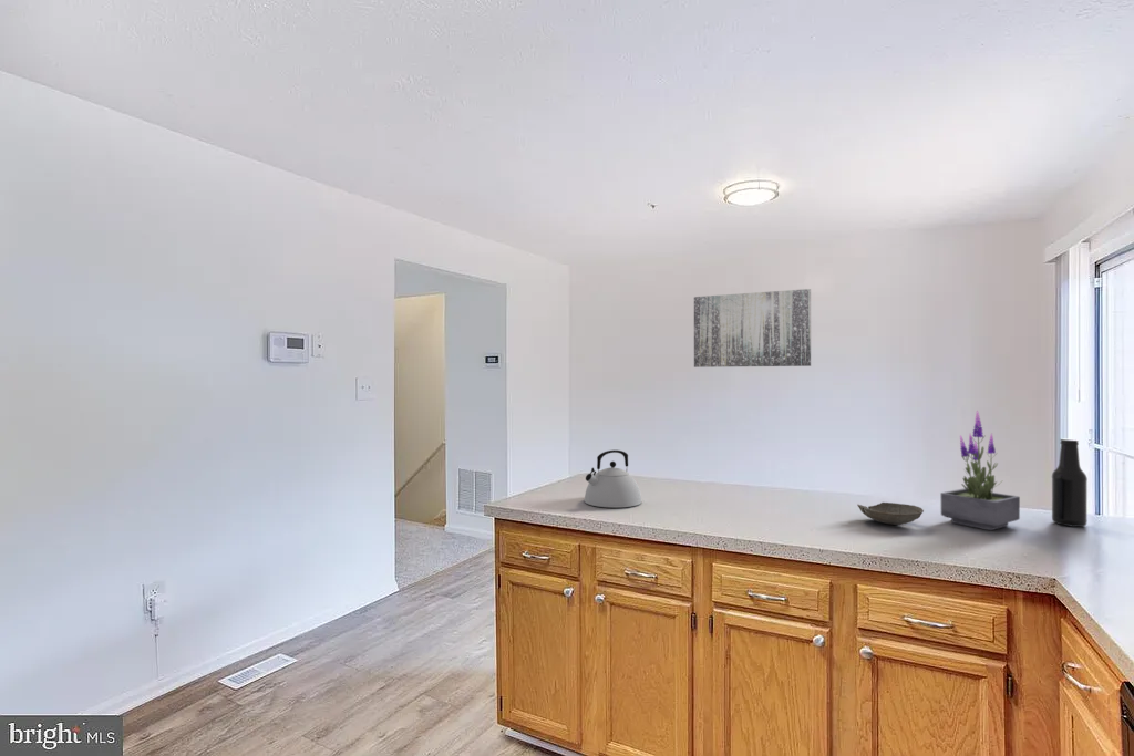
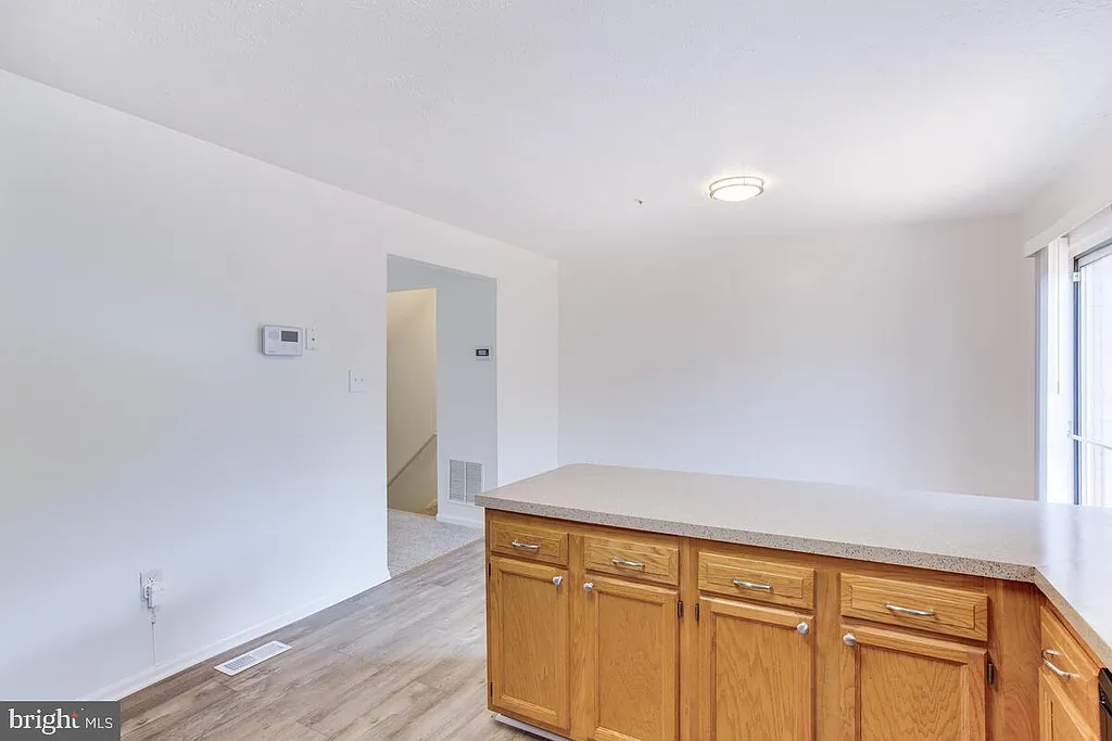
- bowl (889, 514)
- potted plant (979, 467)
- beer bottle (1069, 481)
- wall art (750, 330)
- kettle (611, 475)
